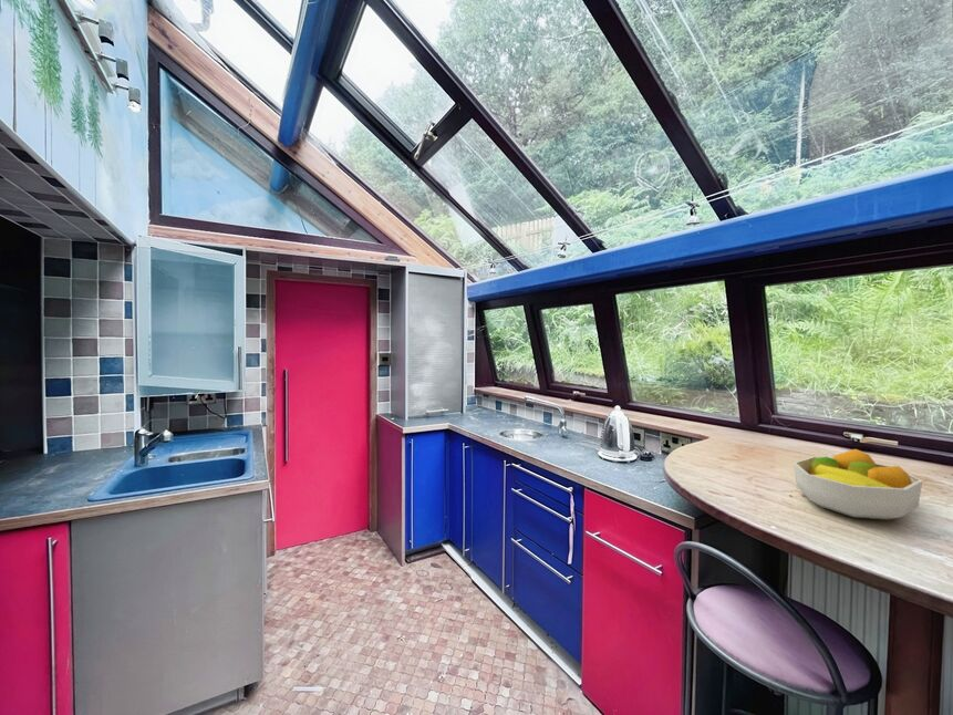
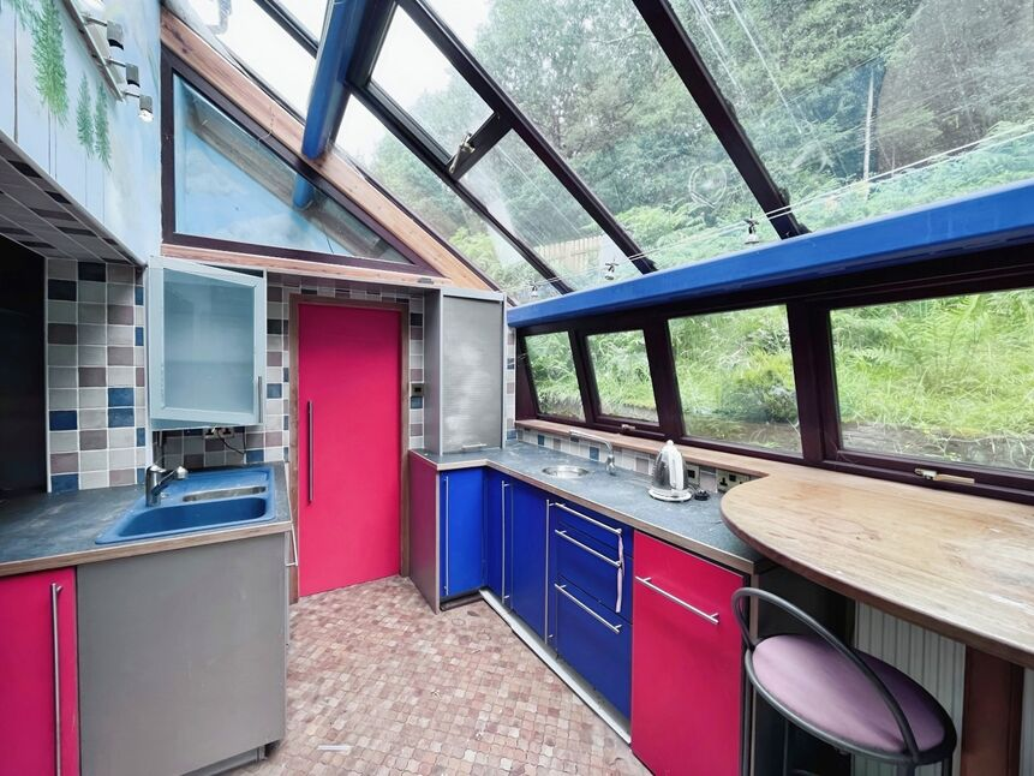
- fruit bowl (852, 479)
